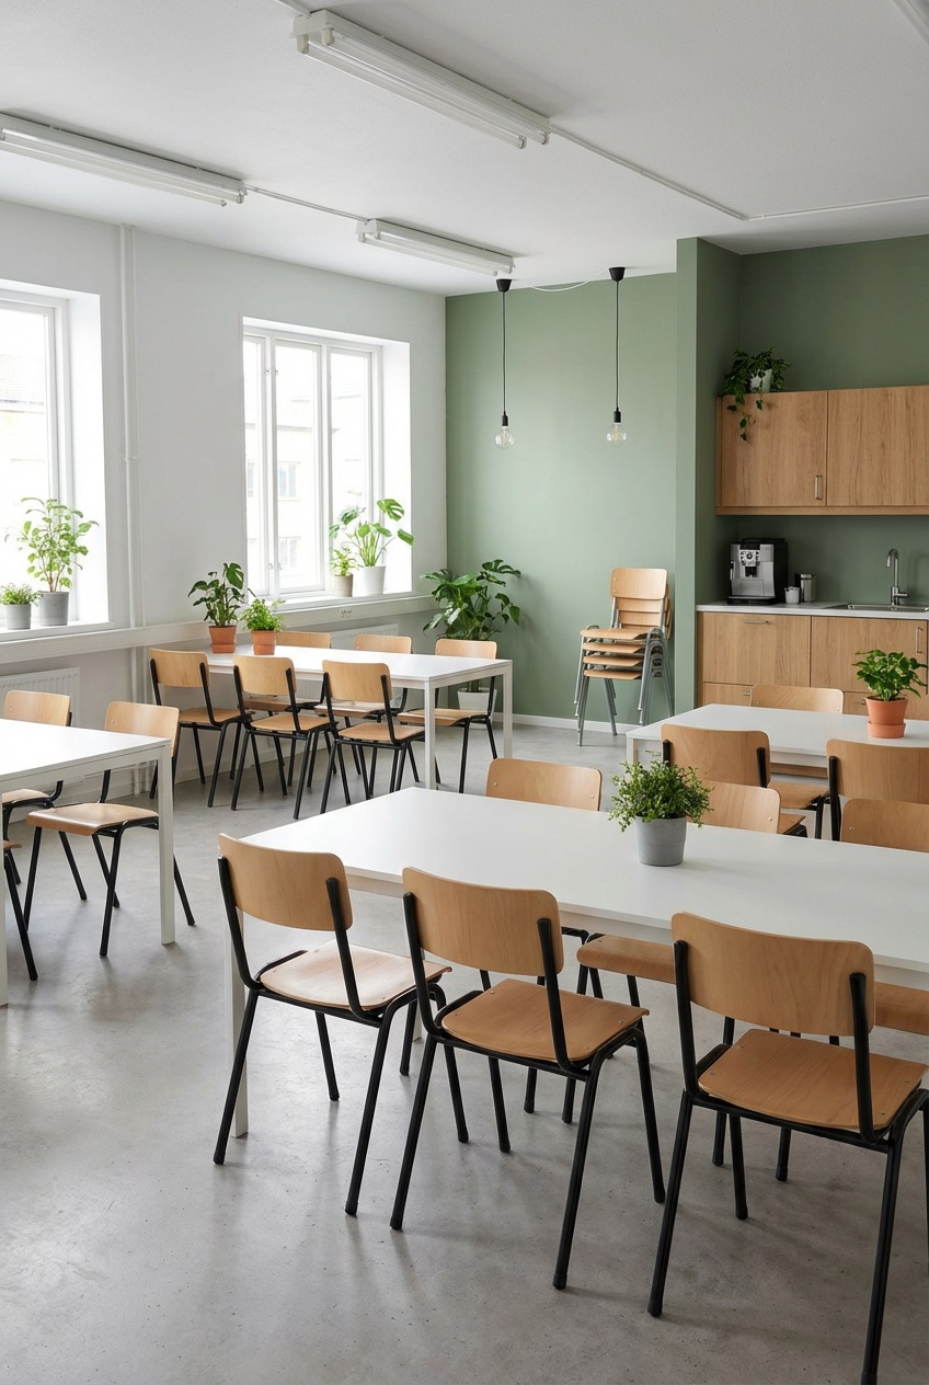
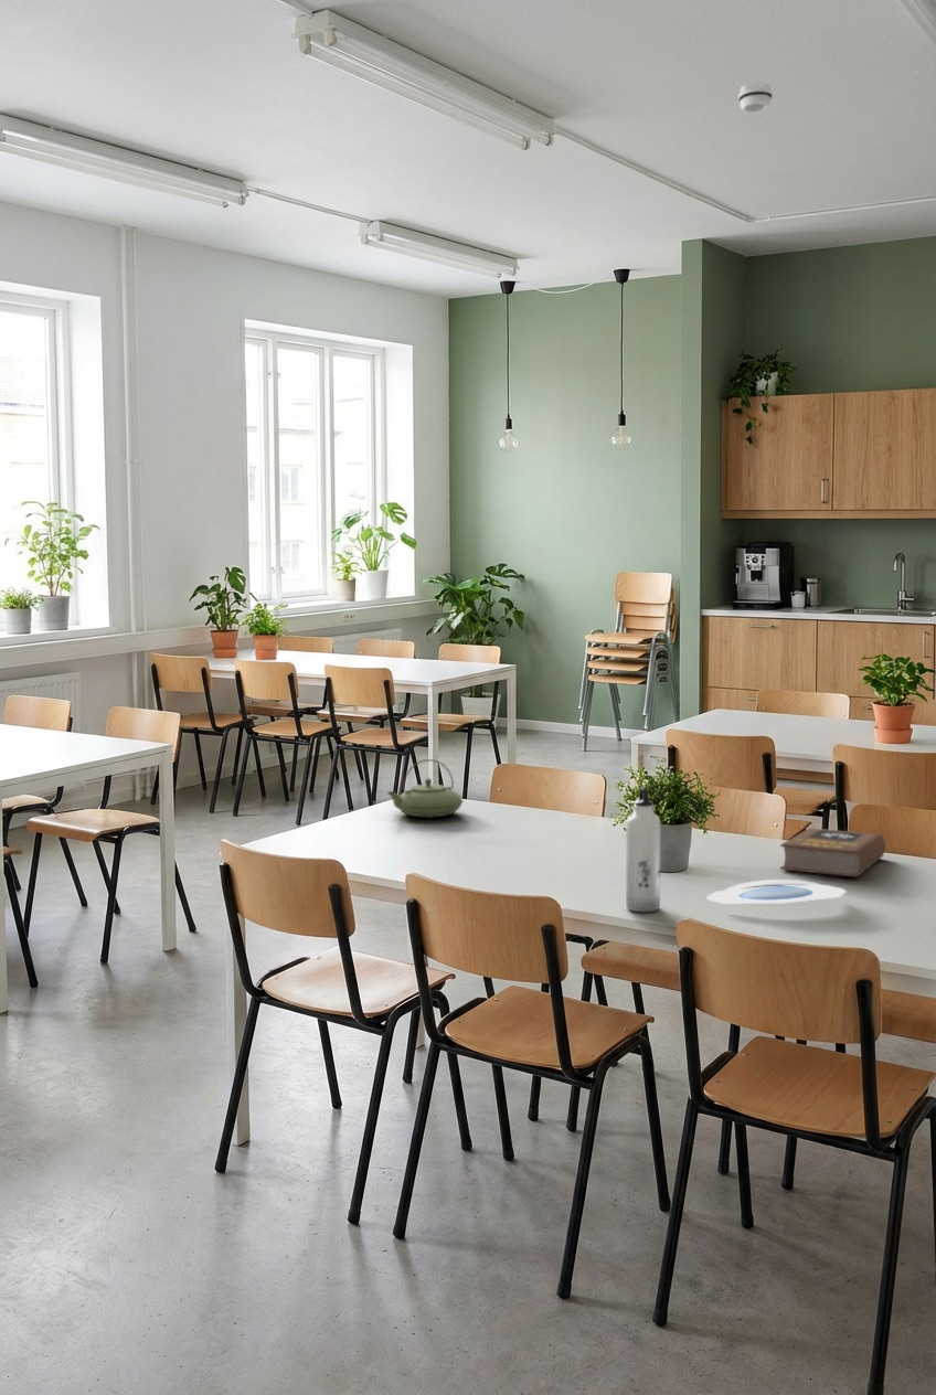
+ teapot (424, 787)
+ water bottle (642, 848)
+ smoke detector (755, 97)
+ book (834, 851)
+ plate (774, 890)
